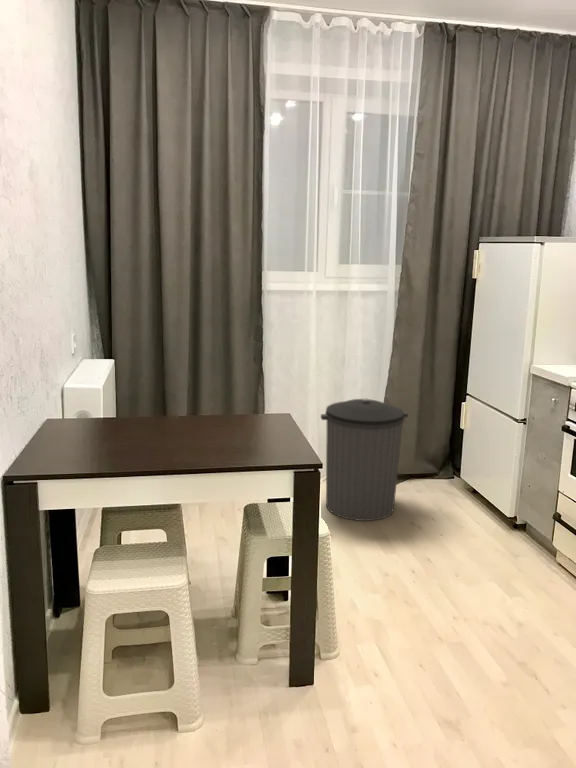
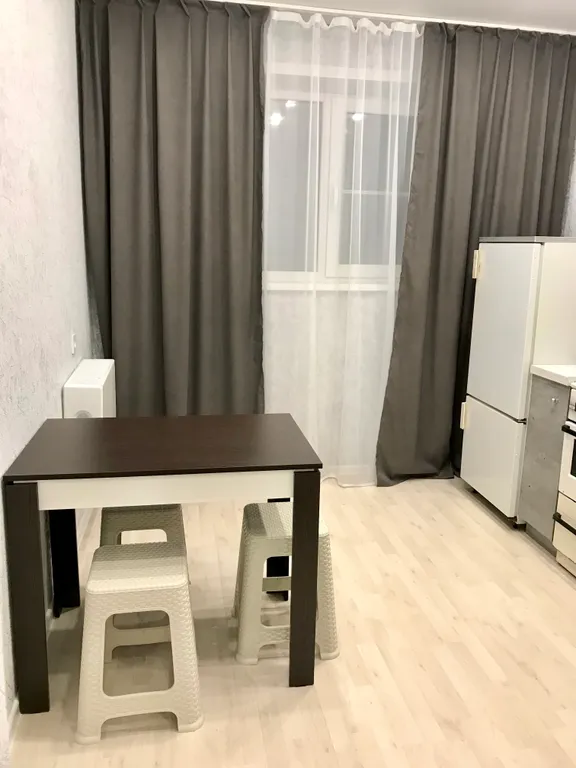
- trash can (362, 454)
